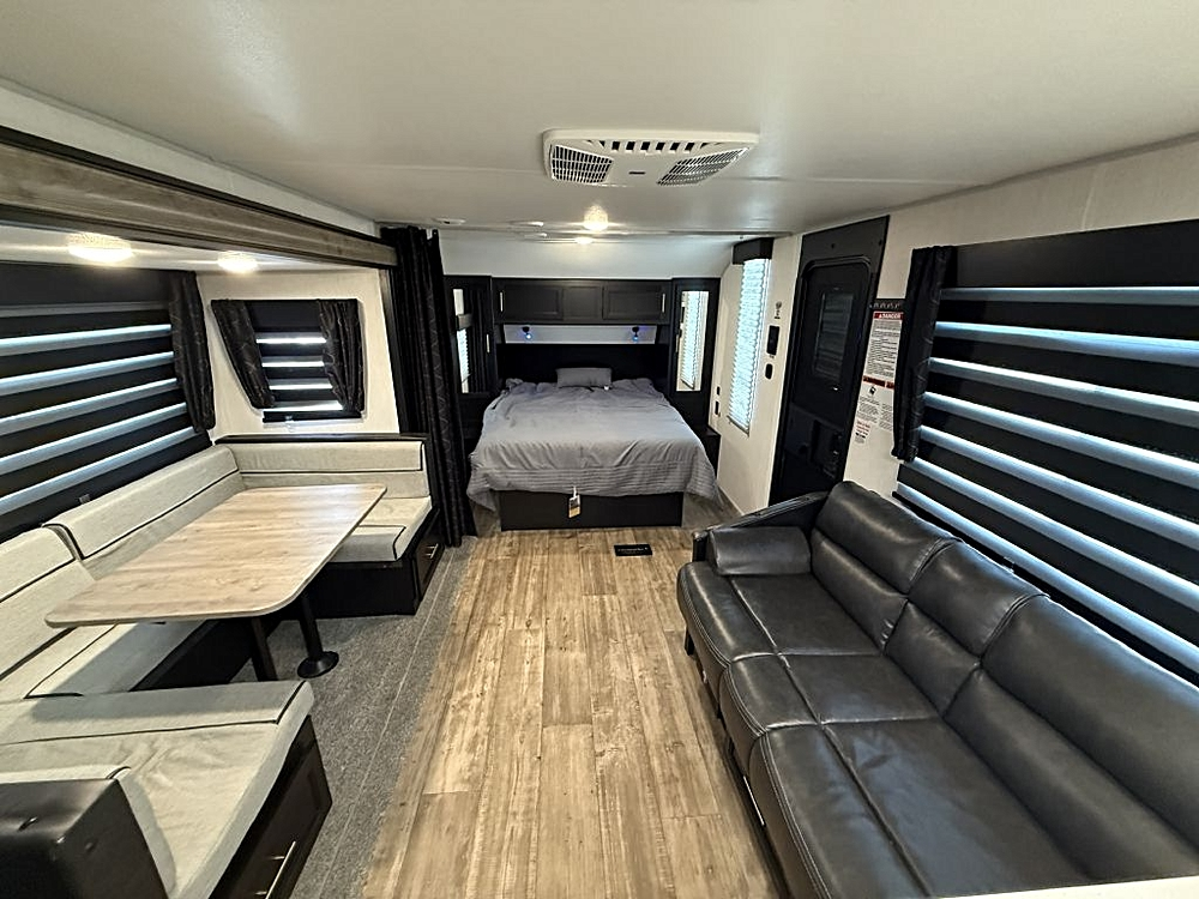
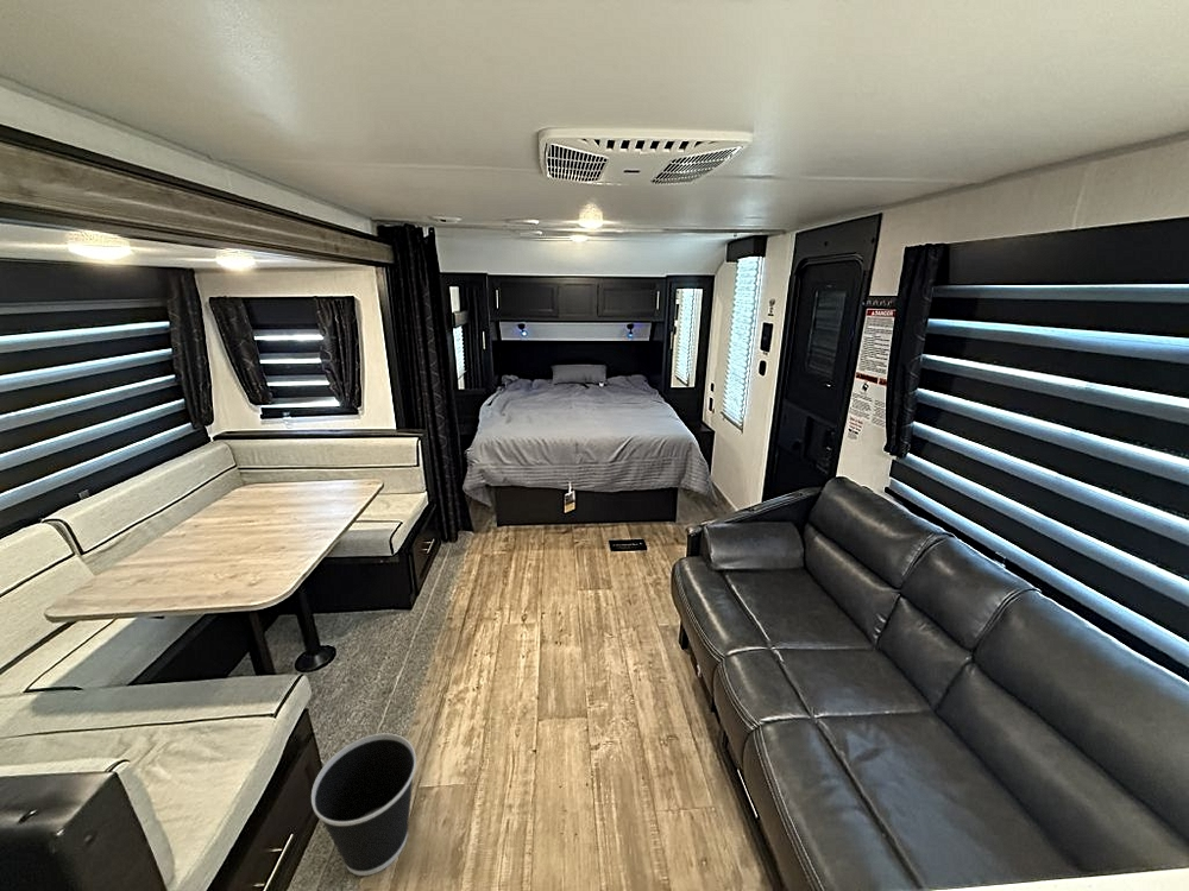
+ wastebasket (371, 808)
